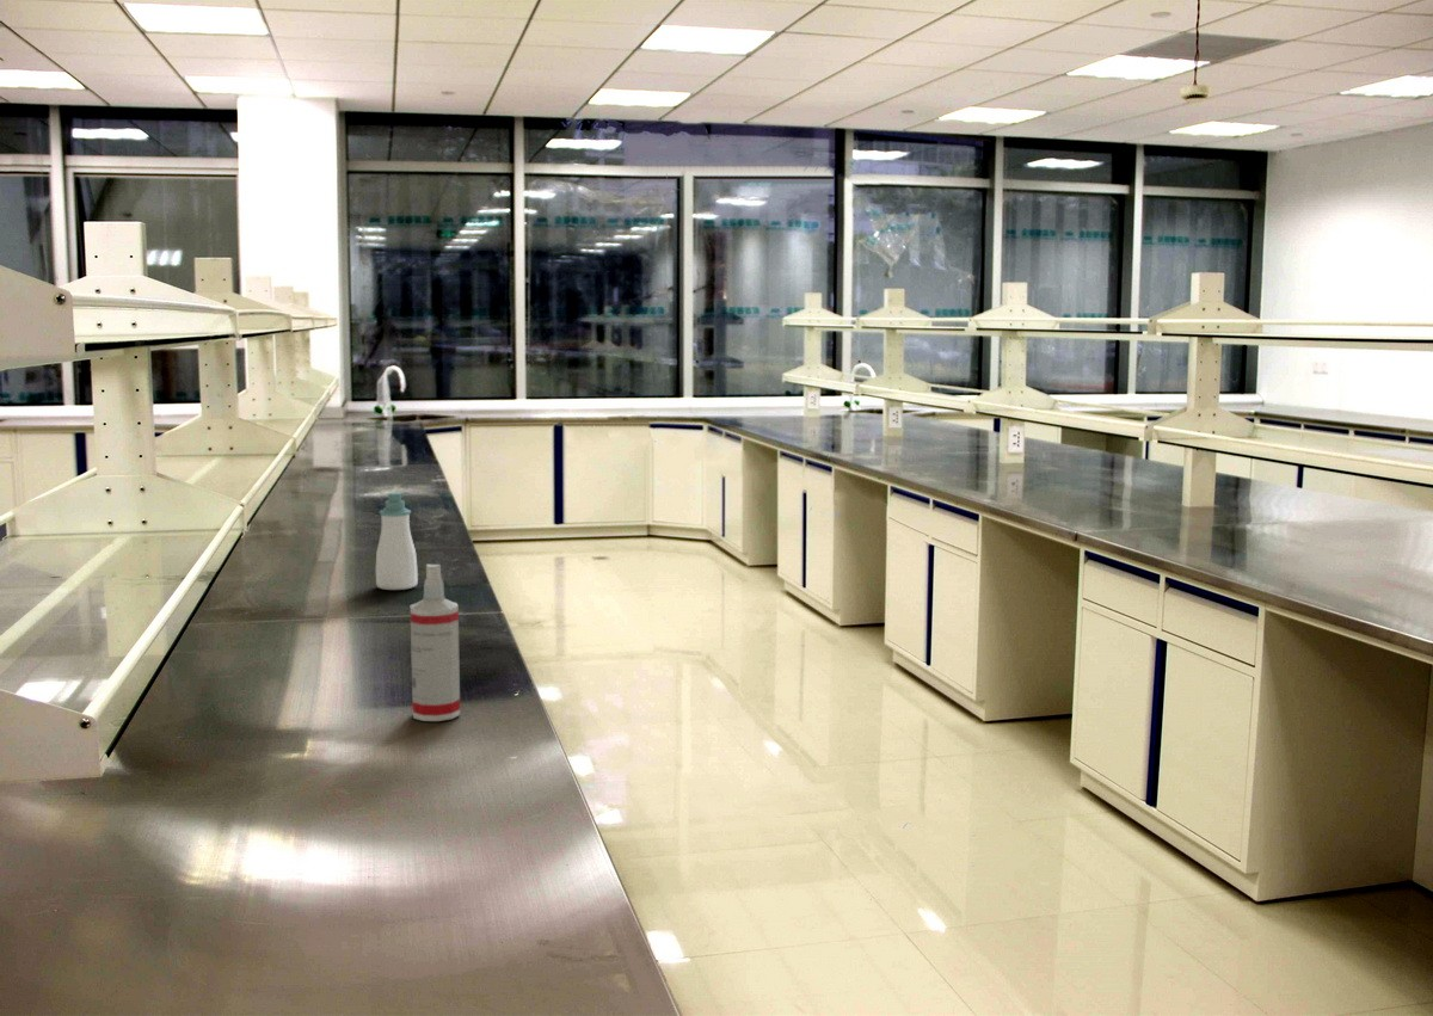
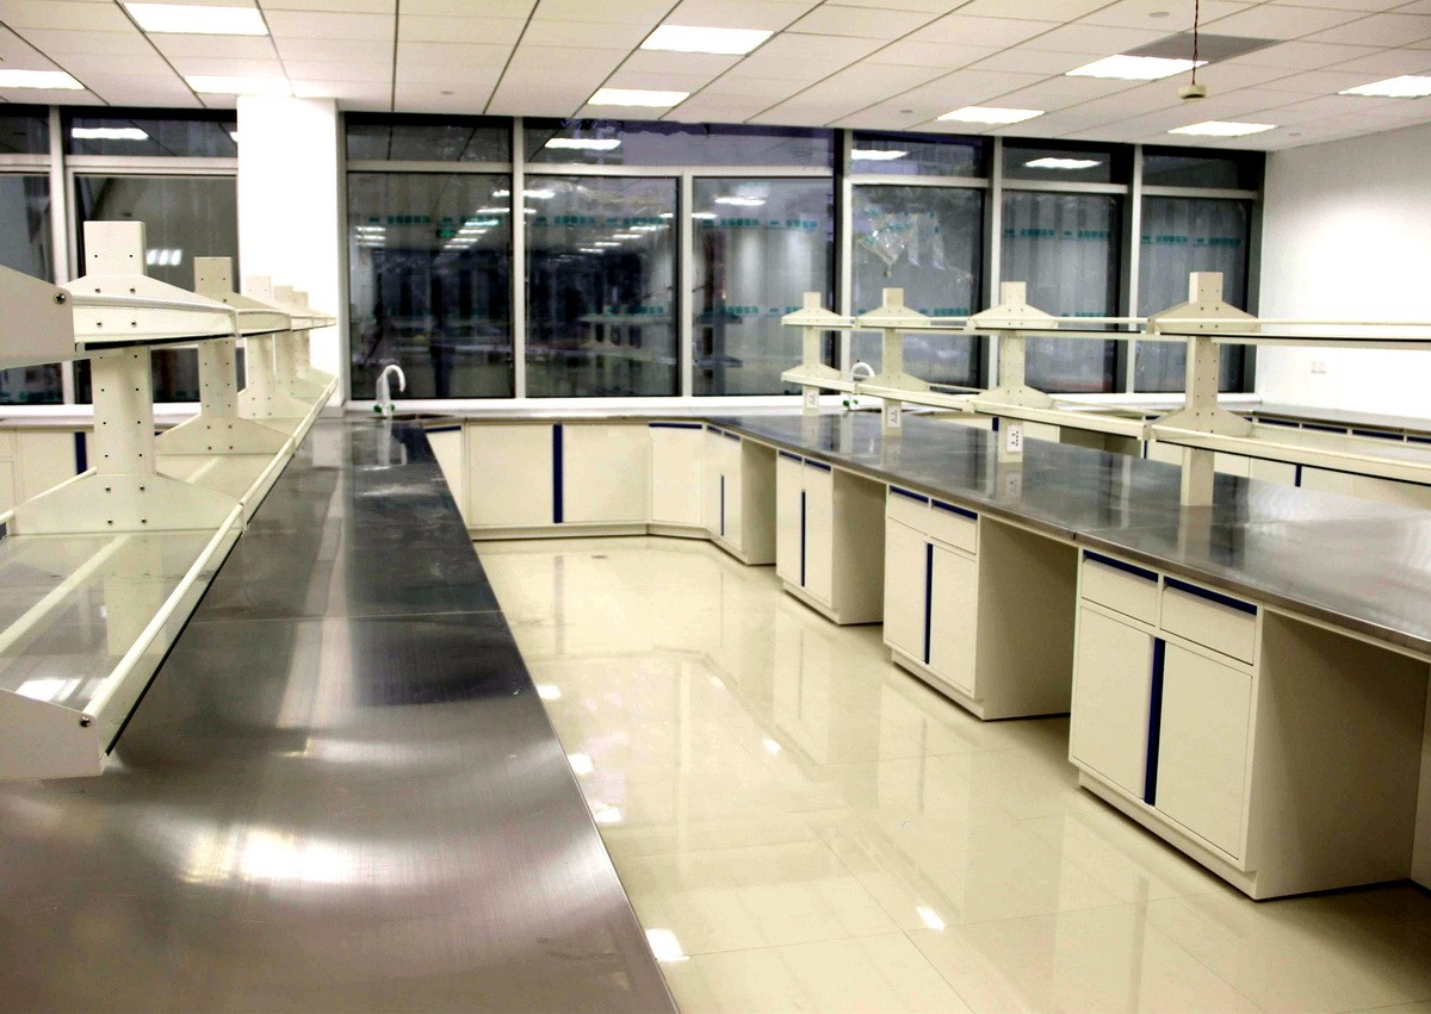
- soap bottle (395, 540)
- spray bottle (435, 640)
